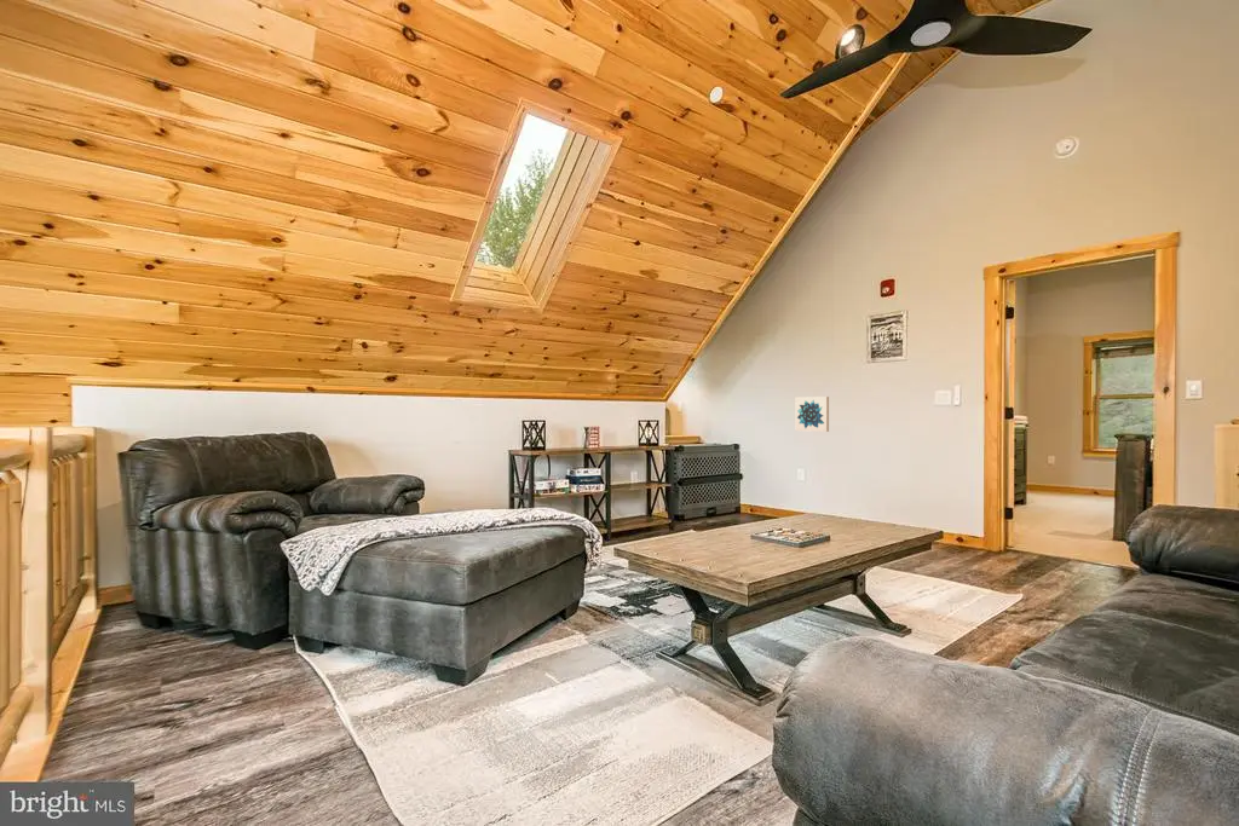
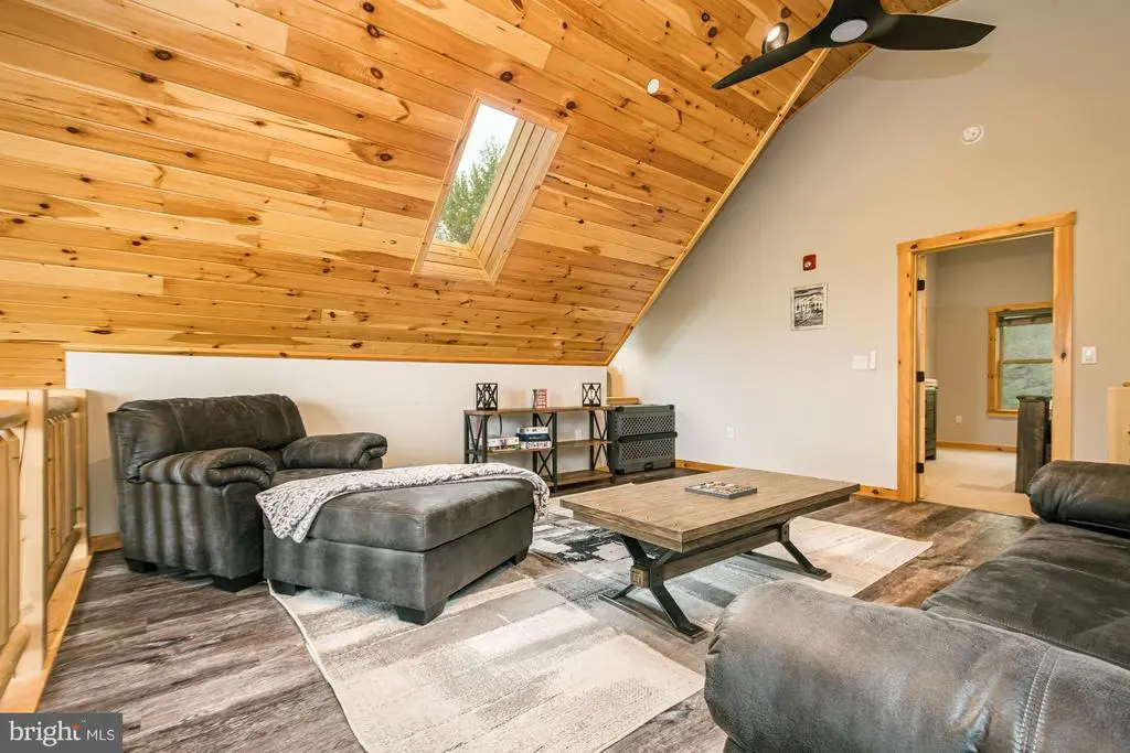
- wall art (812, 414)
